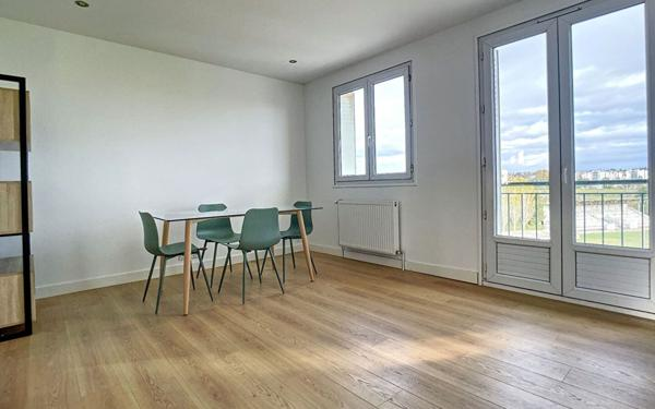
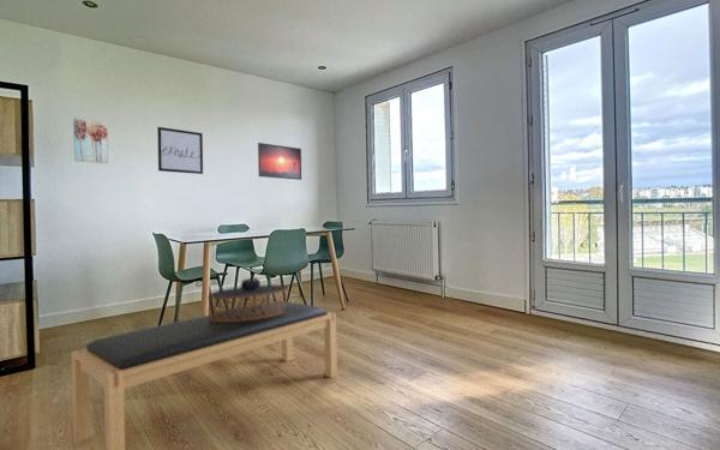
+ wall art (180, 151)
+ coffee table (250, 295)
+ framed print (280, 162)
+ wall art (91, 140)
+ bench (223, 358)
